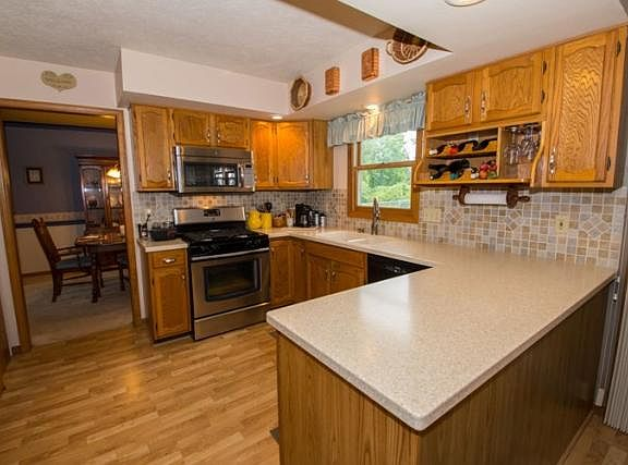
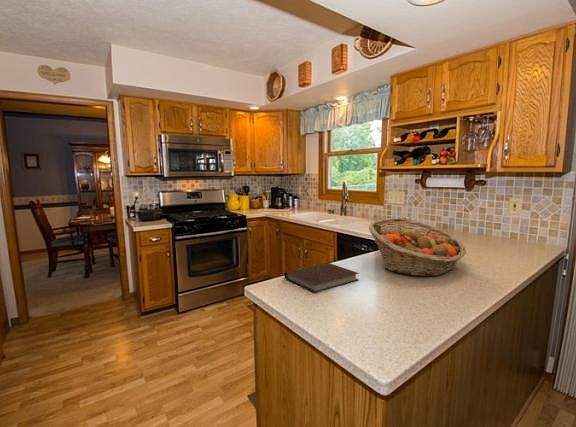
+ fruit basket (415, 244)
+ notebook (321, 275)
